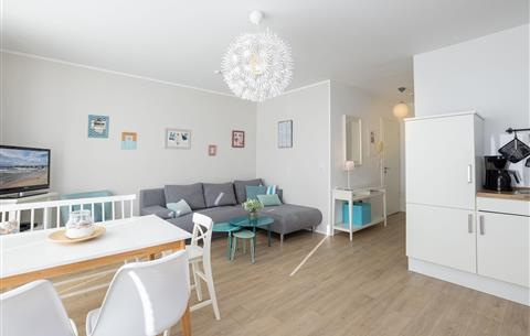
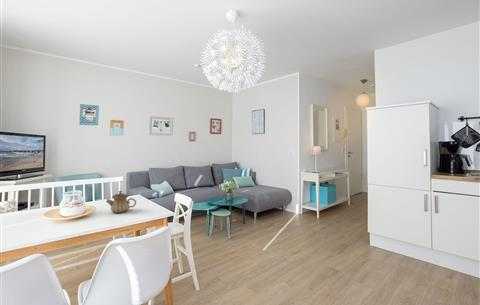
+ teapot (121, 200)
